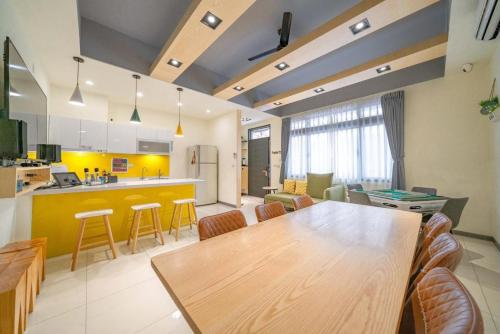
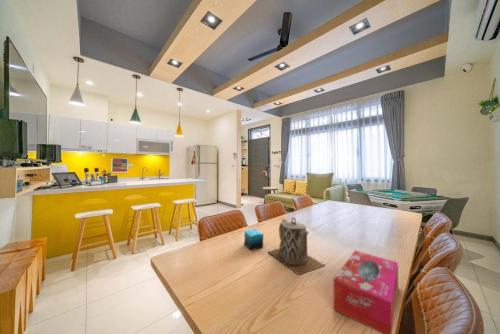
+ tissue box (368, 283)
+ teapot (294, 237)
+ candle (253, 236)
